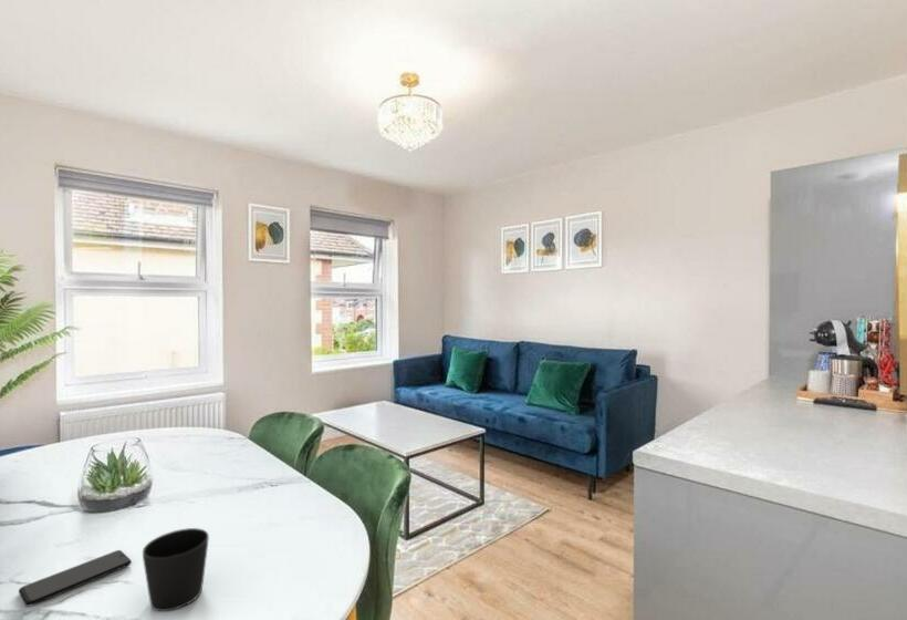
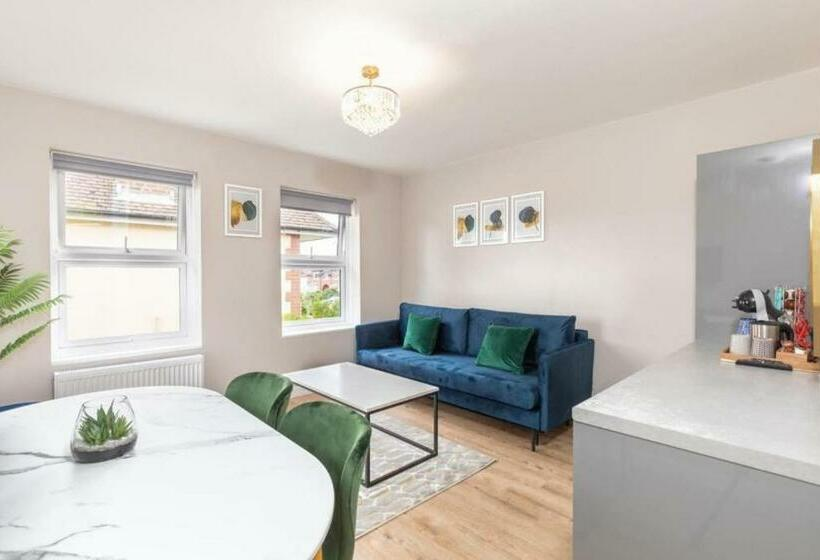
- smartphone (77, 575)
- cup (174, 567)
